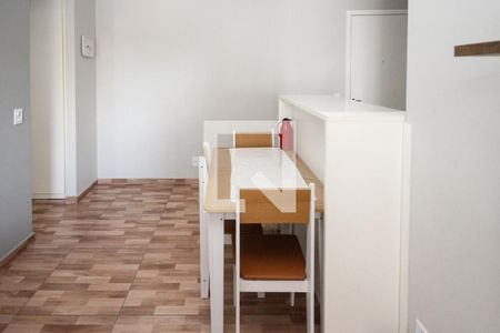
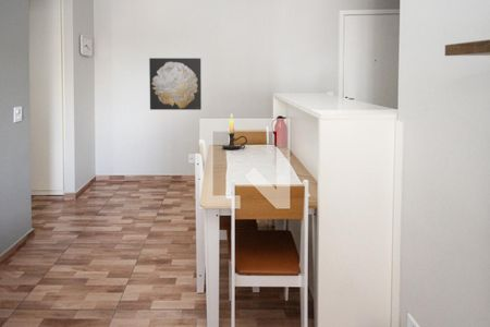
+ candle holder (233, 131)
+ wall art (175, 84)
